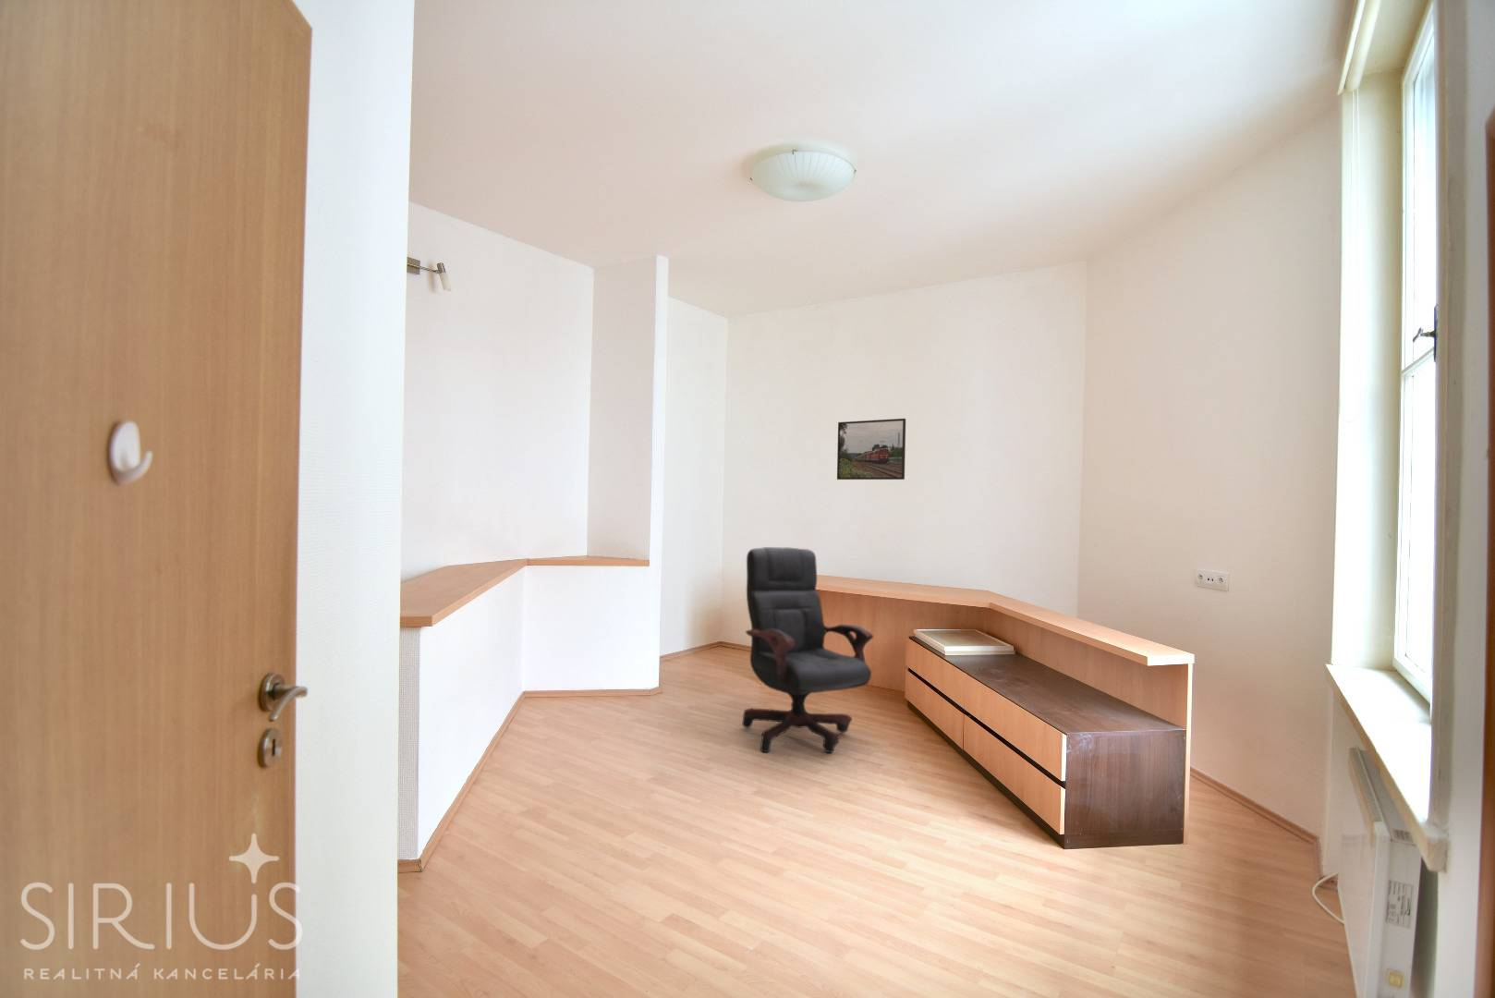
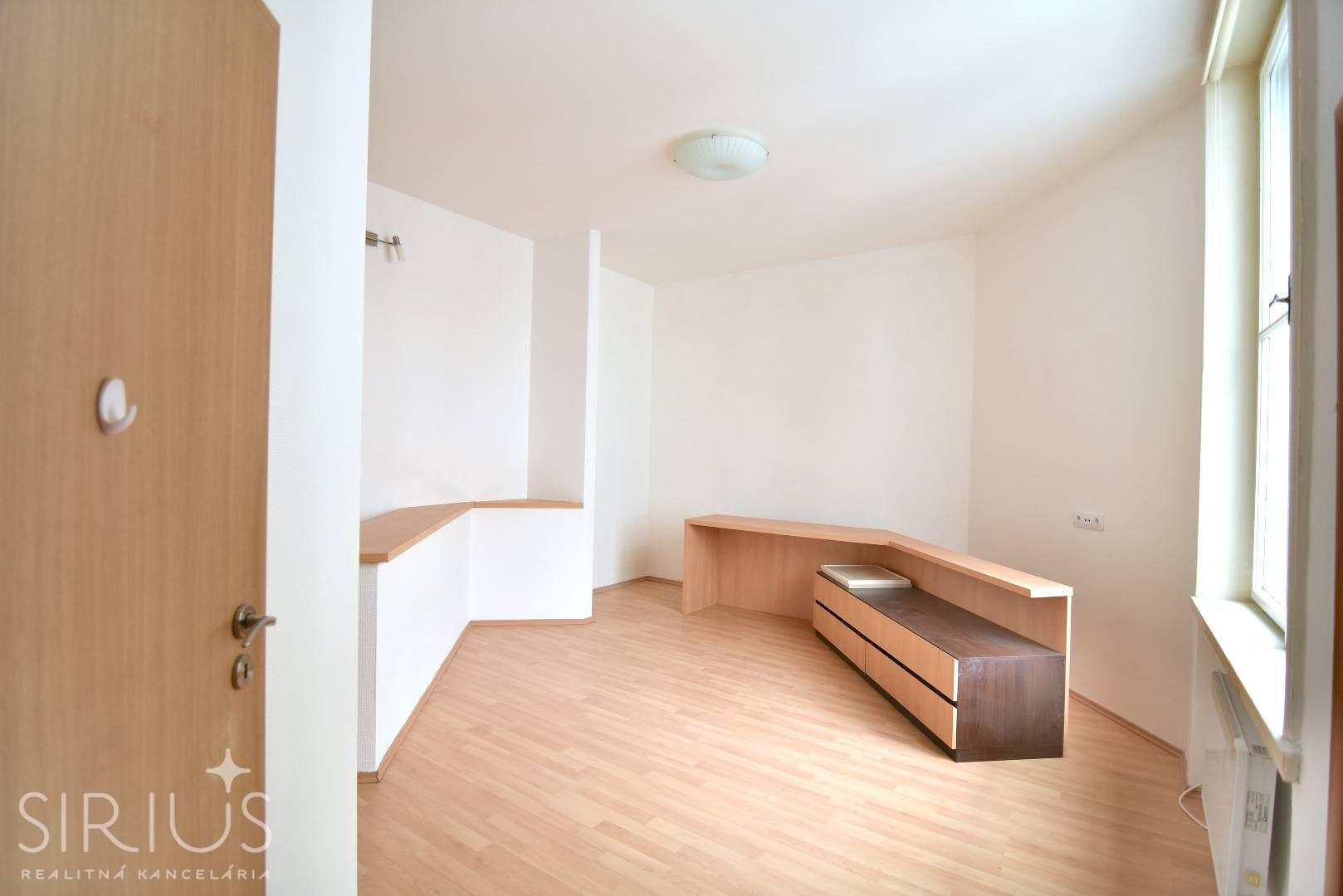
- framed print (869, 449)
- office chair (805, 643)
